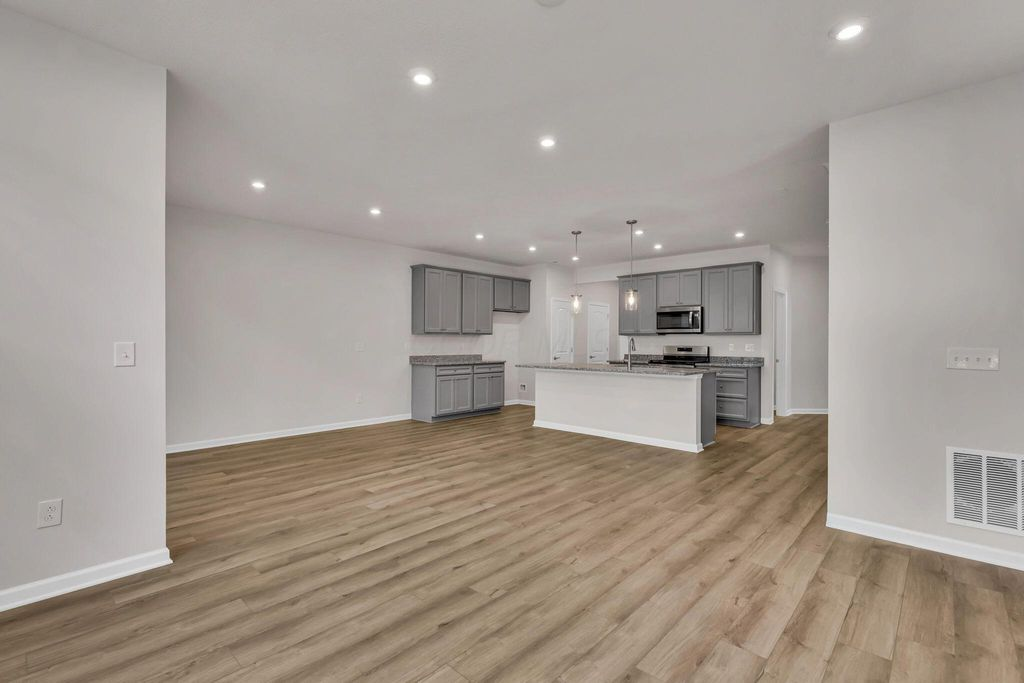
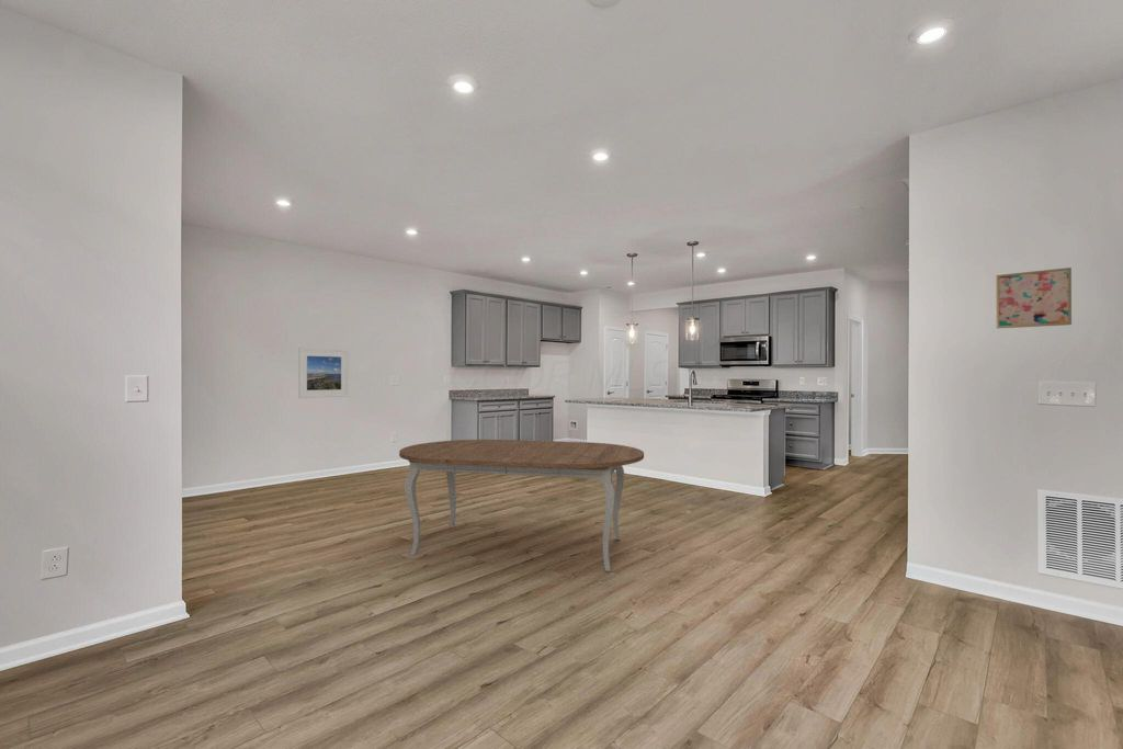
+ wall art (1032, 298)
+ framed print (324, 373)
+ dining table (520, 474)
